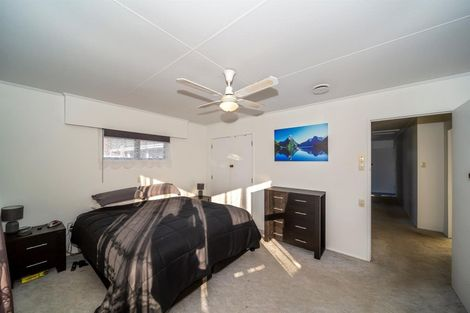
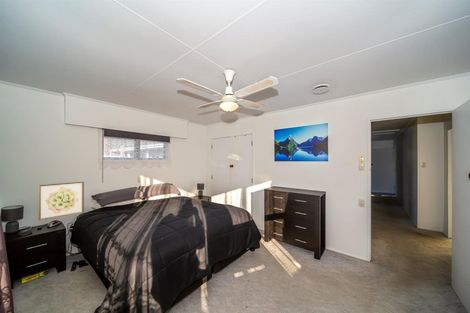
+ wall art (62, 199)
